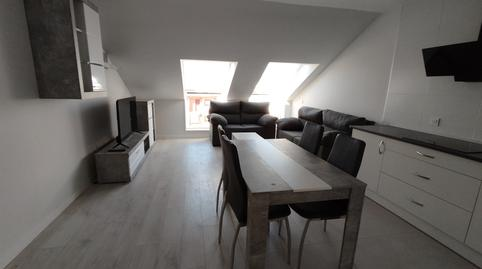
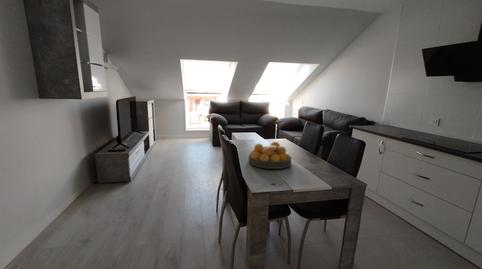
+ fruit bowl (269, 152)
